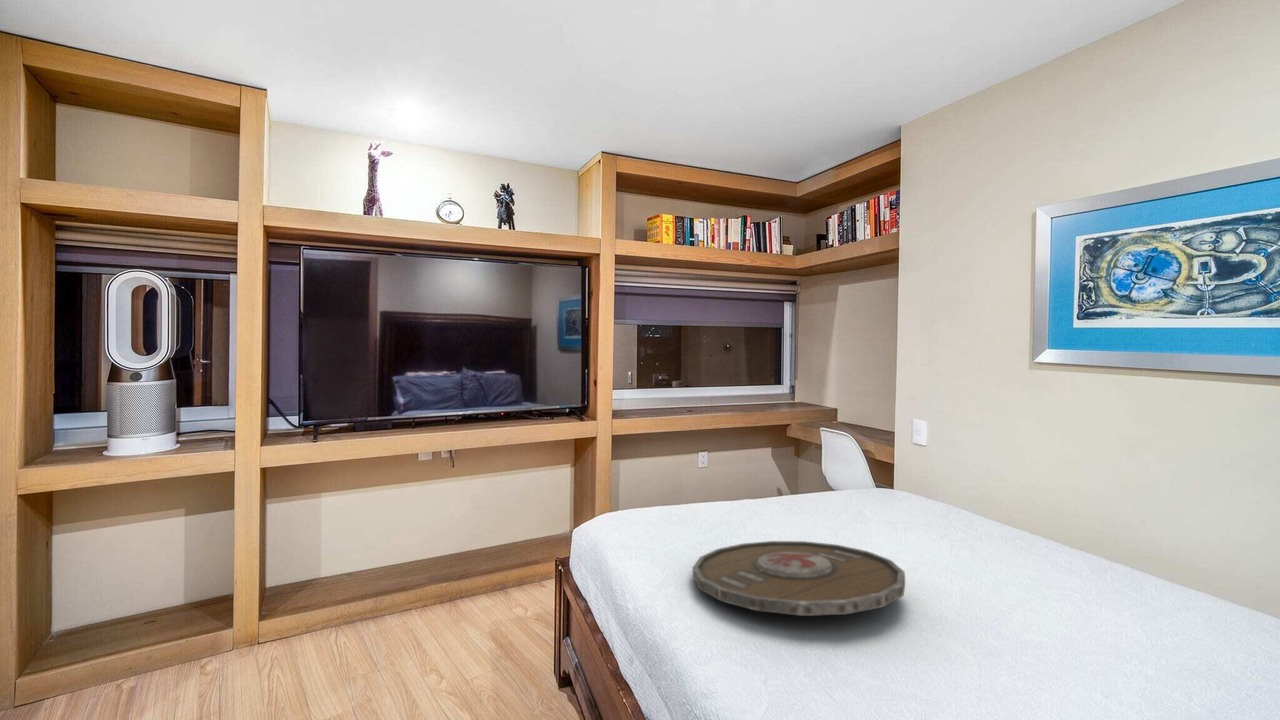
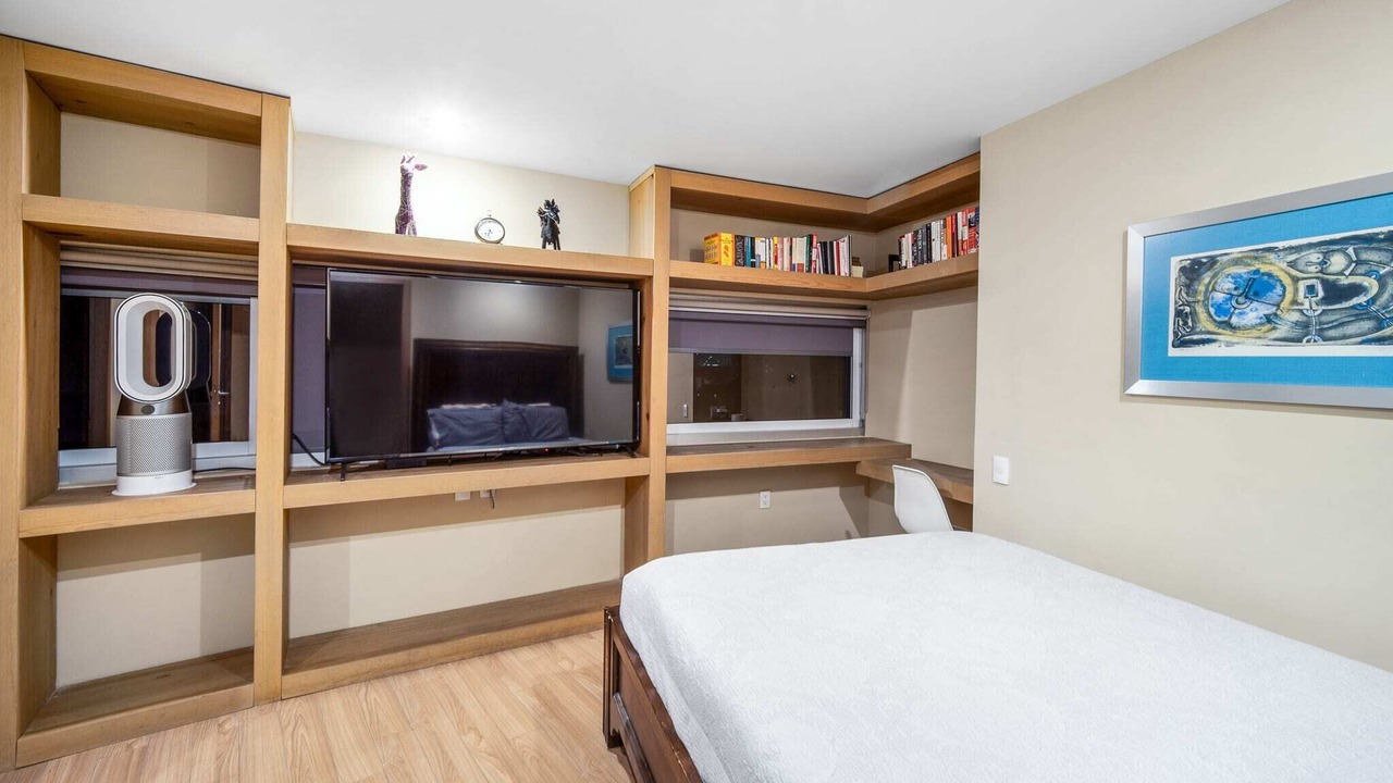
- serving tray (794, 571)
